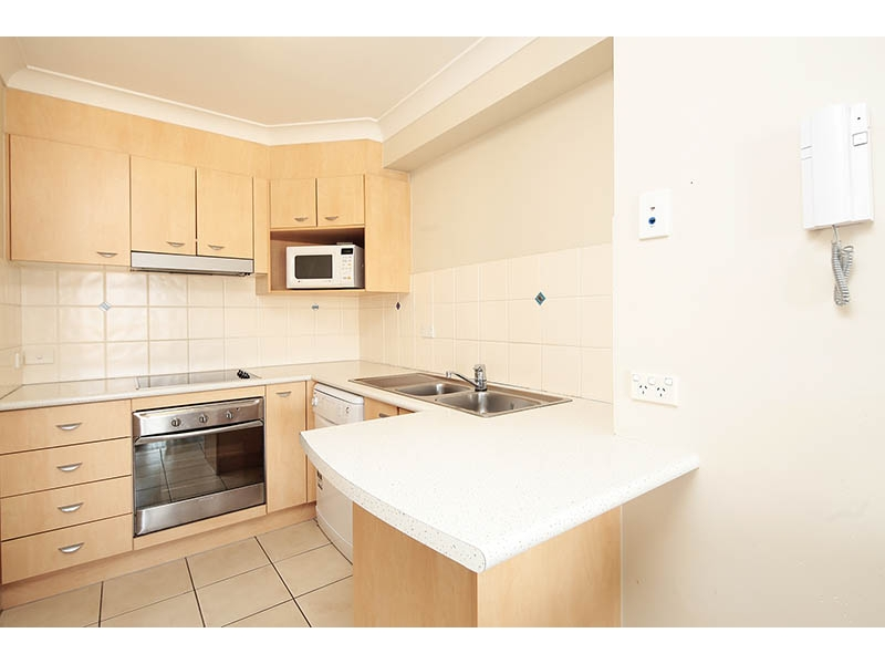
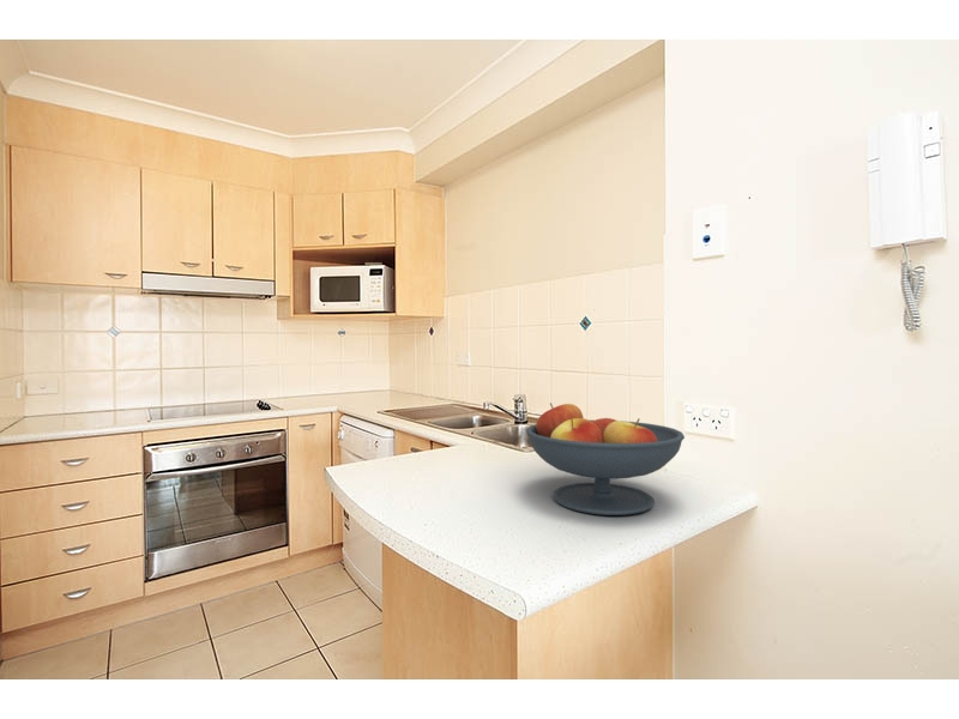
+ fruit bowl (602, 452)
